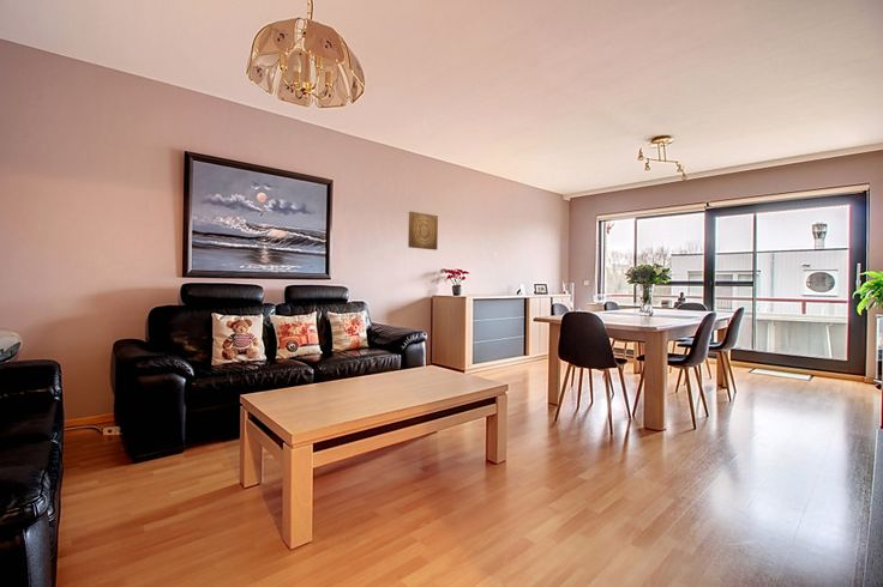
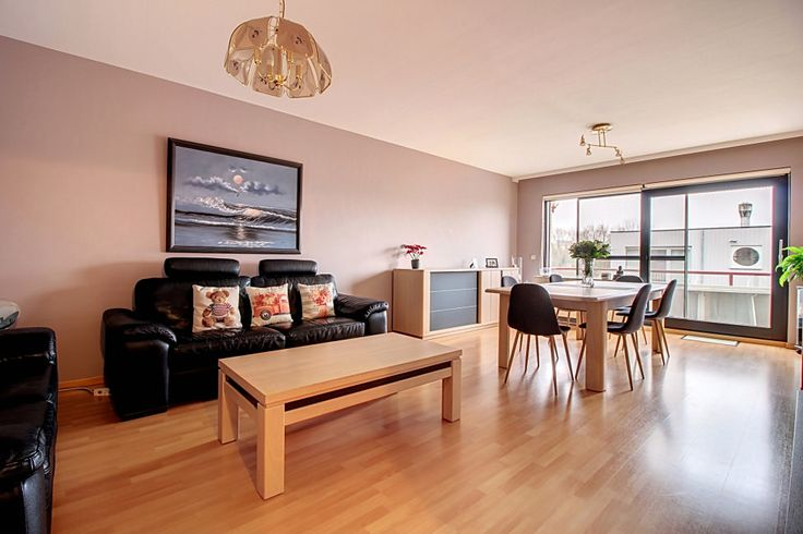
- wall art (422, 231)
